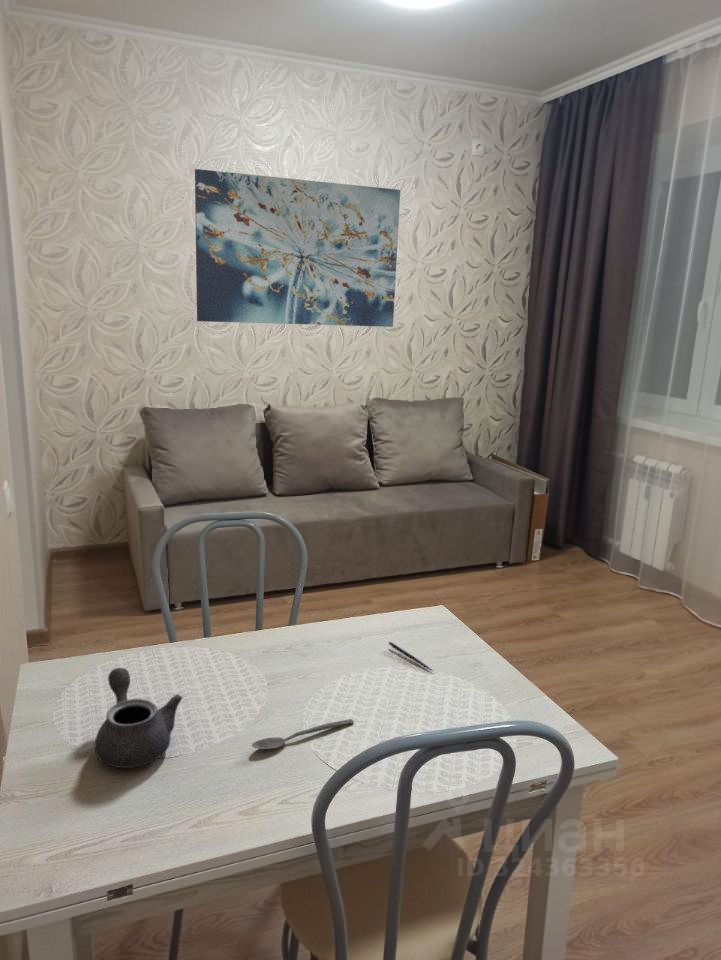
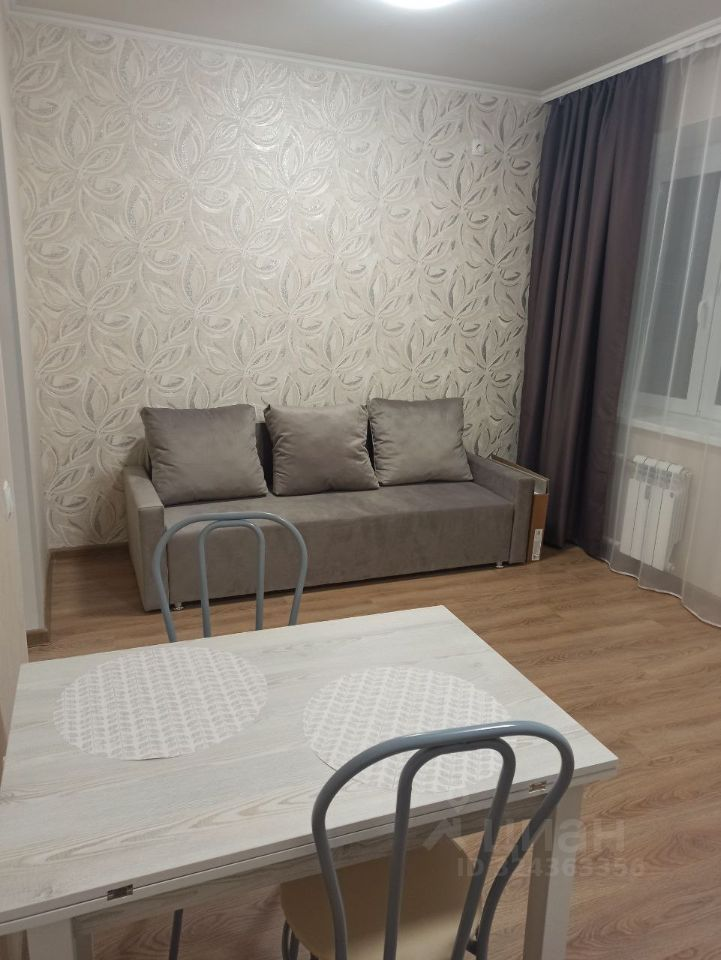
- spoon (304, 732)
- teapot (133, 713)
- pen (410, 656)
- wall art (300, 253)
